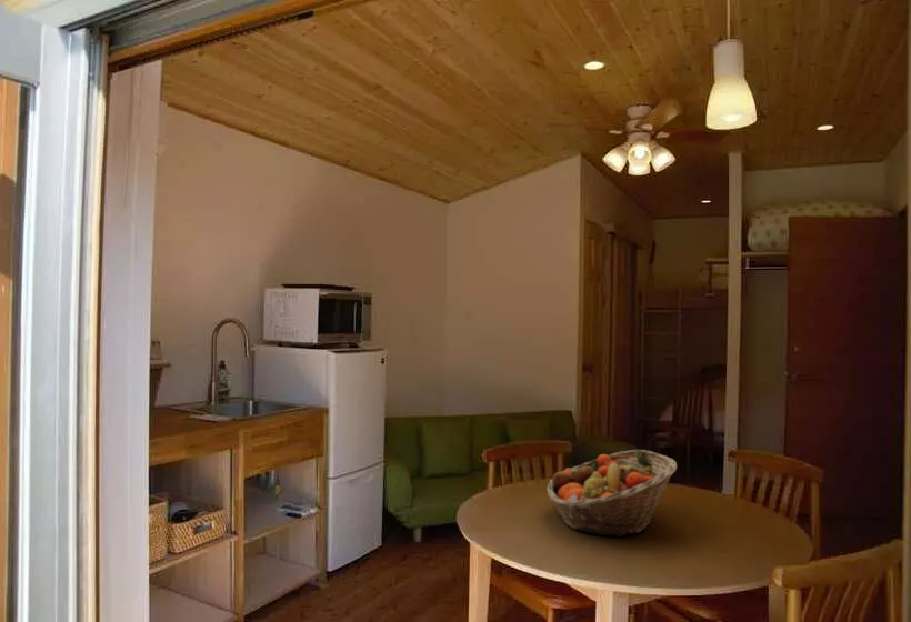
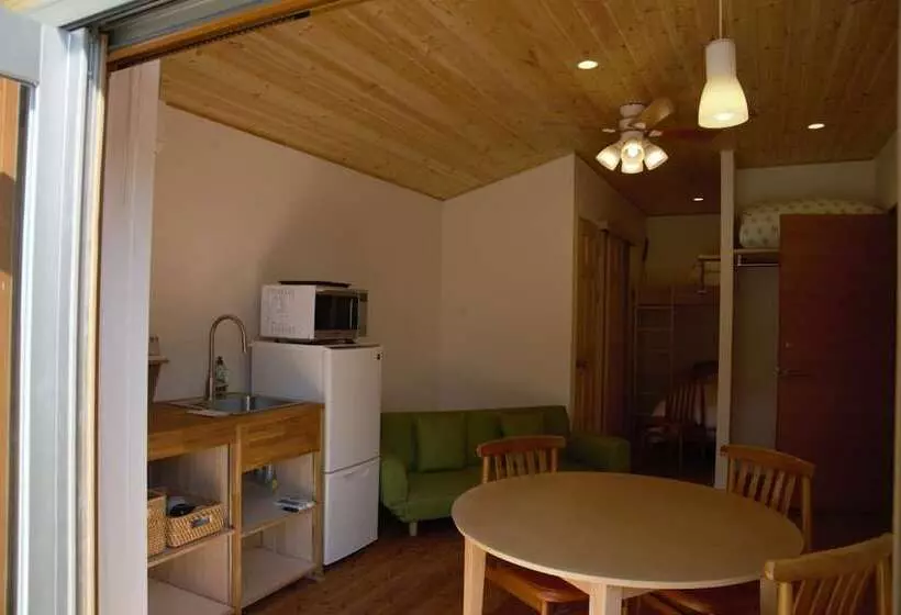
- fruit basket (609, 488)
